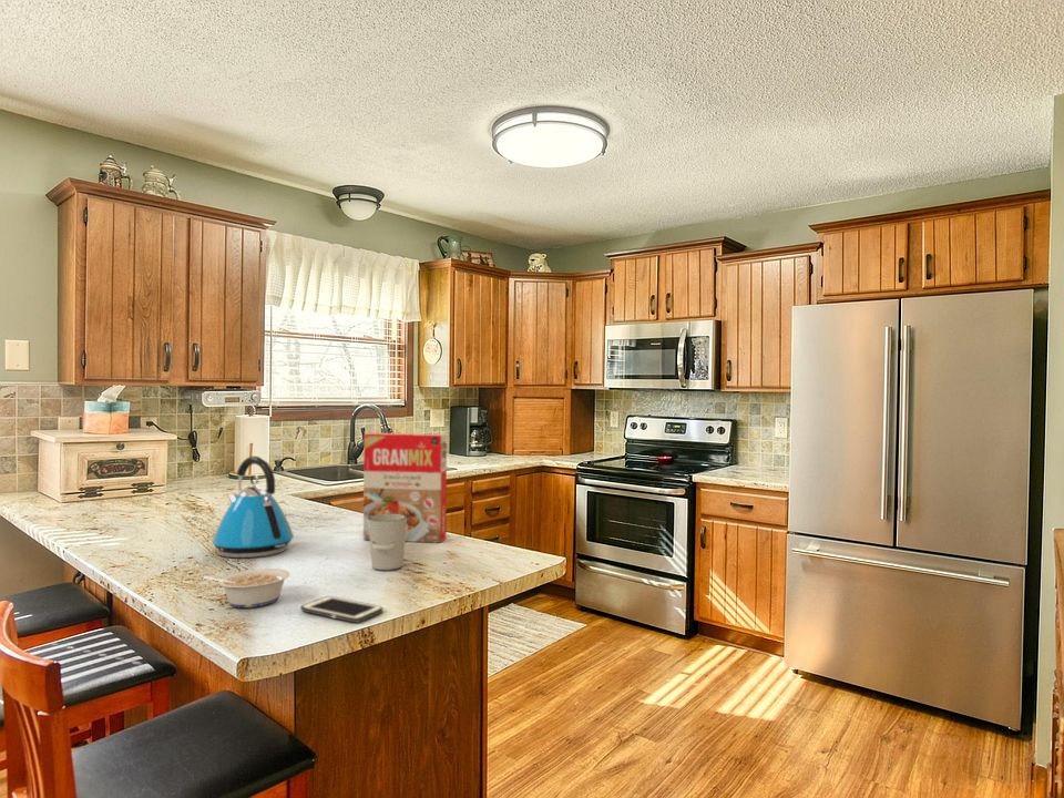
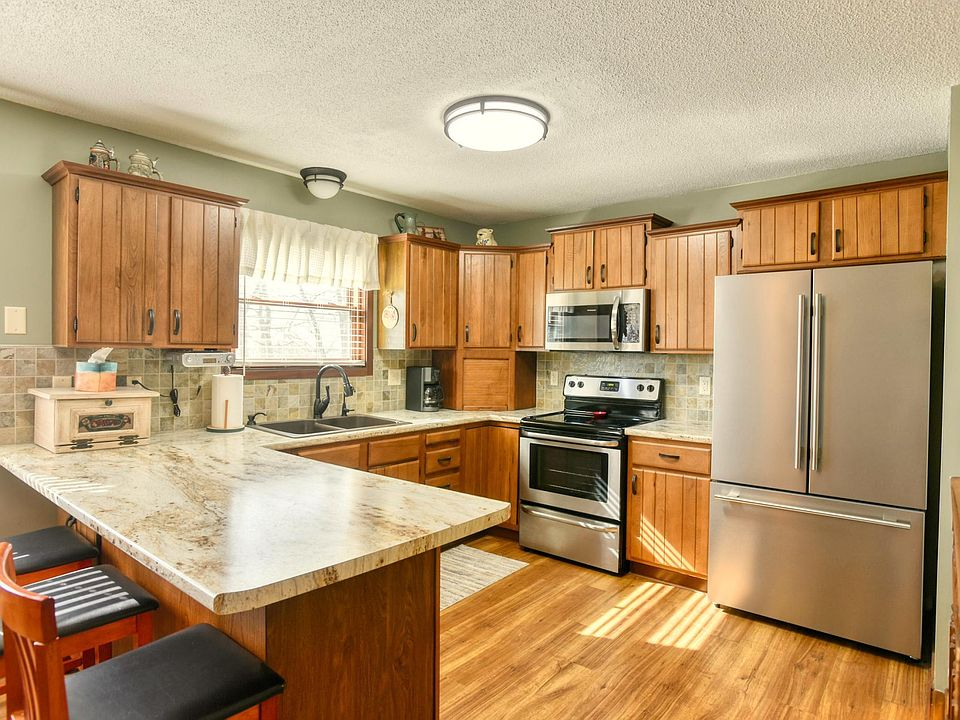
- cereal box (405, 485)
- cell phone (341, 608)
- kettle (255, 503)
- cup (386, 542)
- legume (252, 586)
